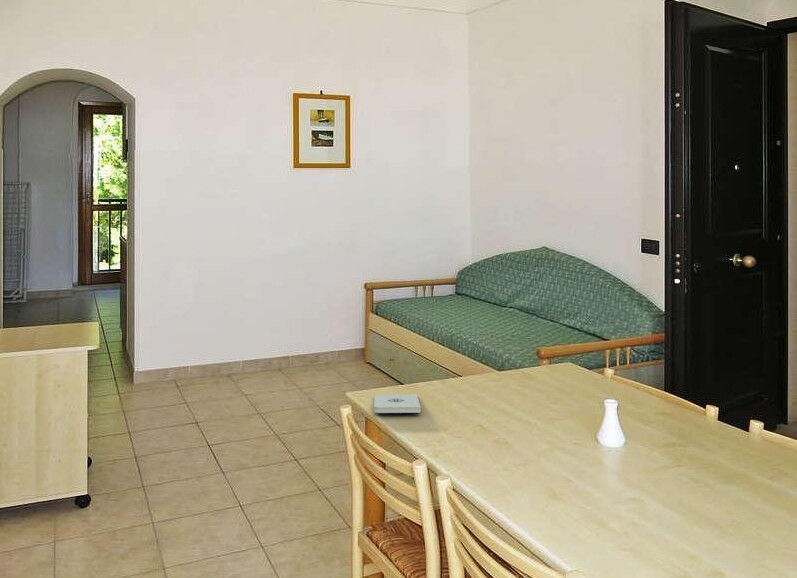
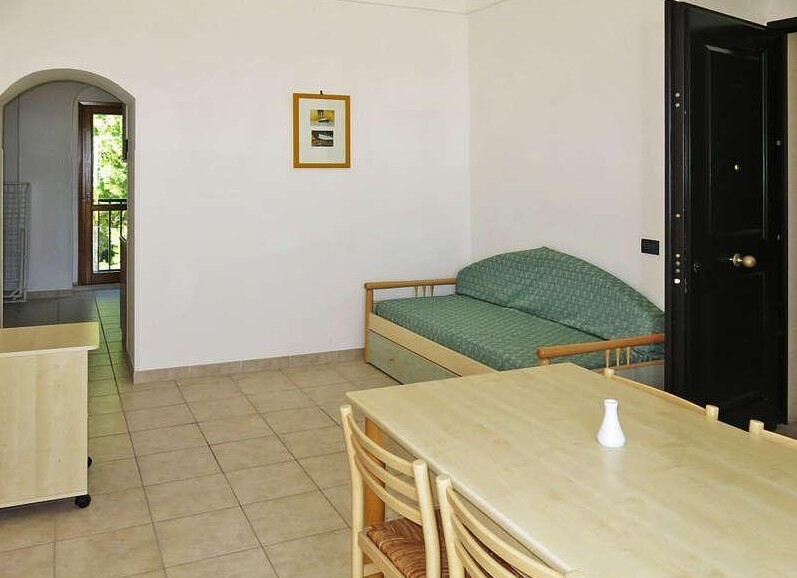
- notepad (396, 403)
